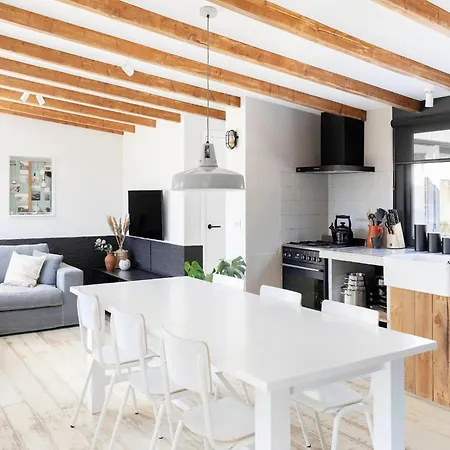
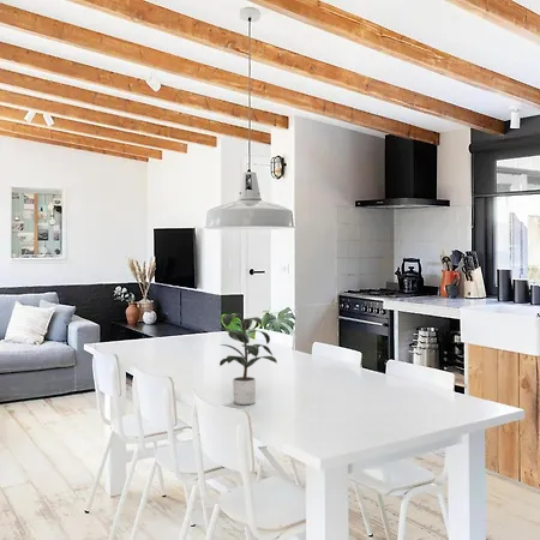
+ potted plant (252, 354)
